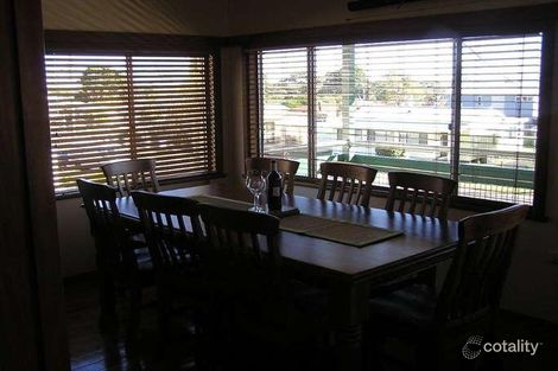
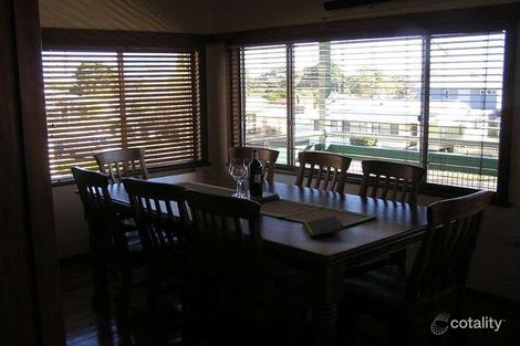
+ notepad (322, 226)
